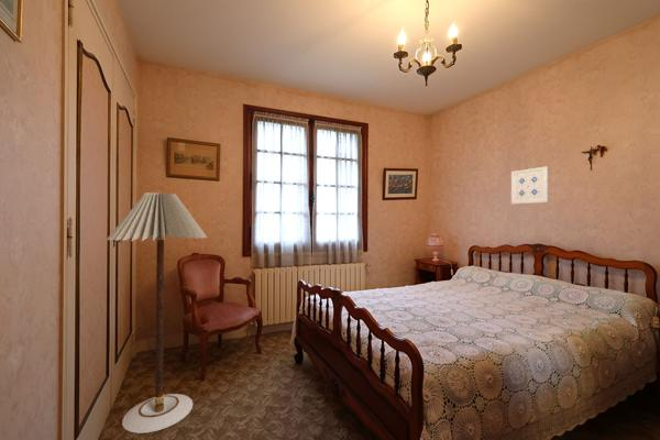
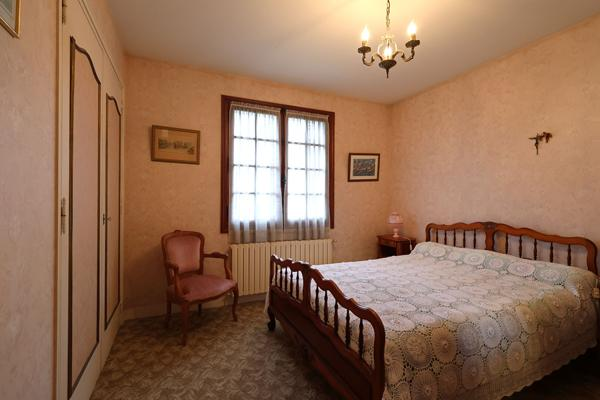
- floor lamp (160, 302)
- wall art (528, 186)
